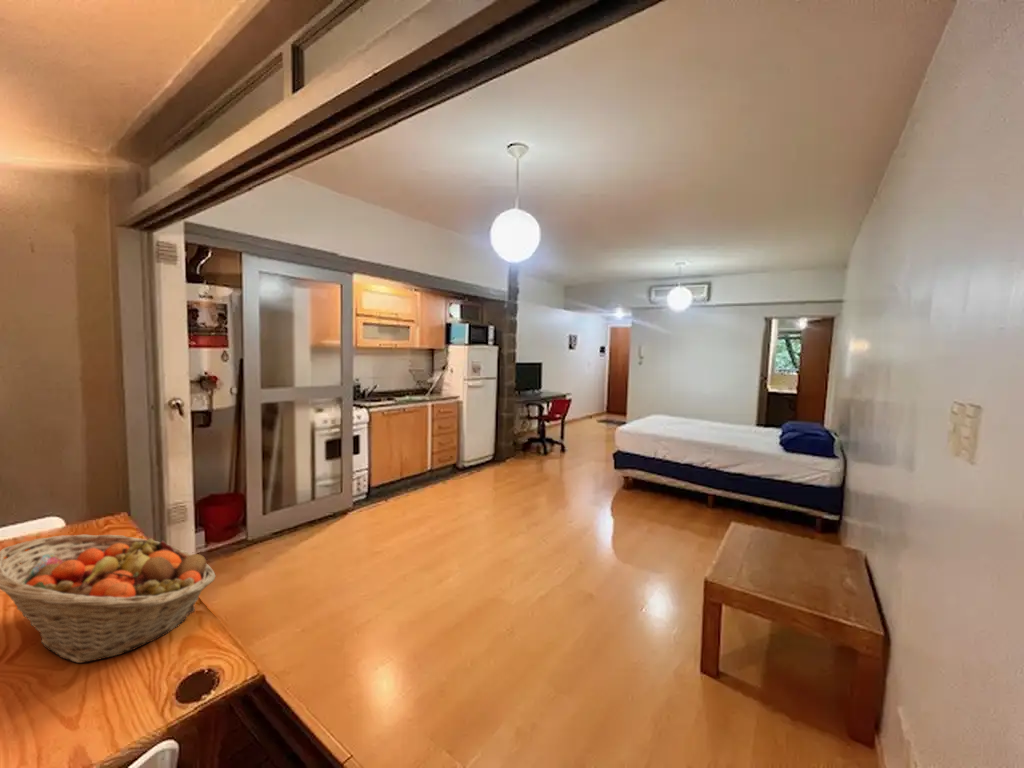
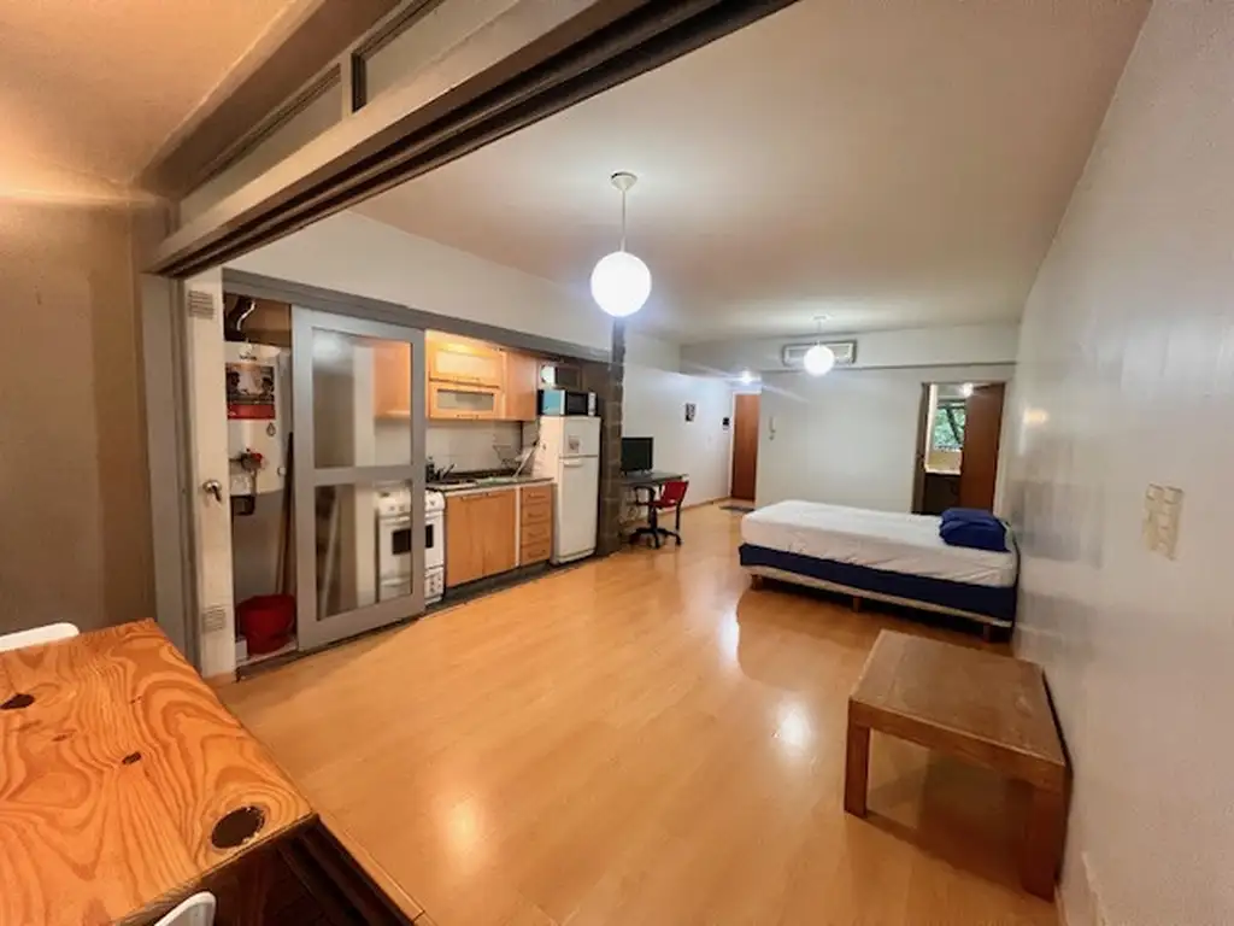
- fruit basket (112, 580)
